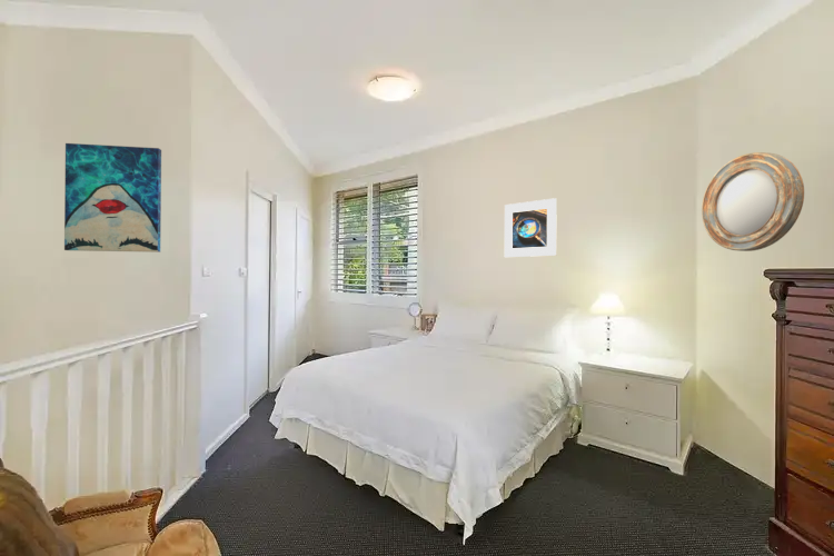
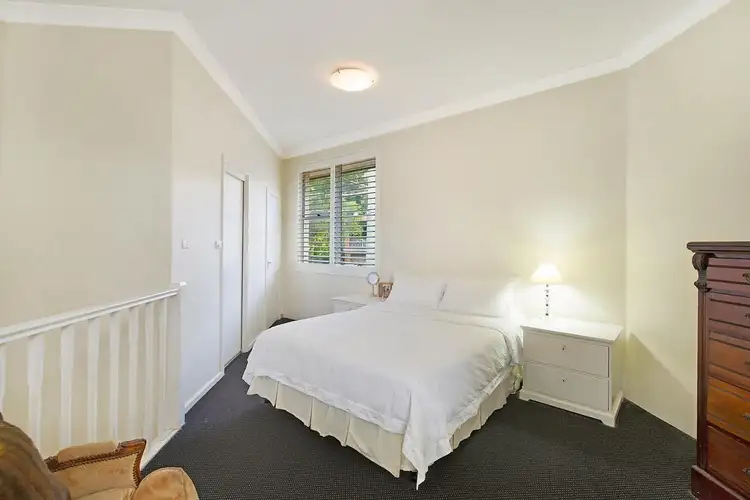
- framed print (529, 229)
- home mirror (746, 202)
- wall art (113, 198)
